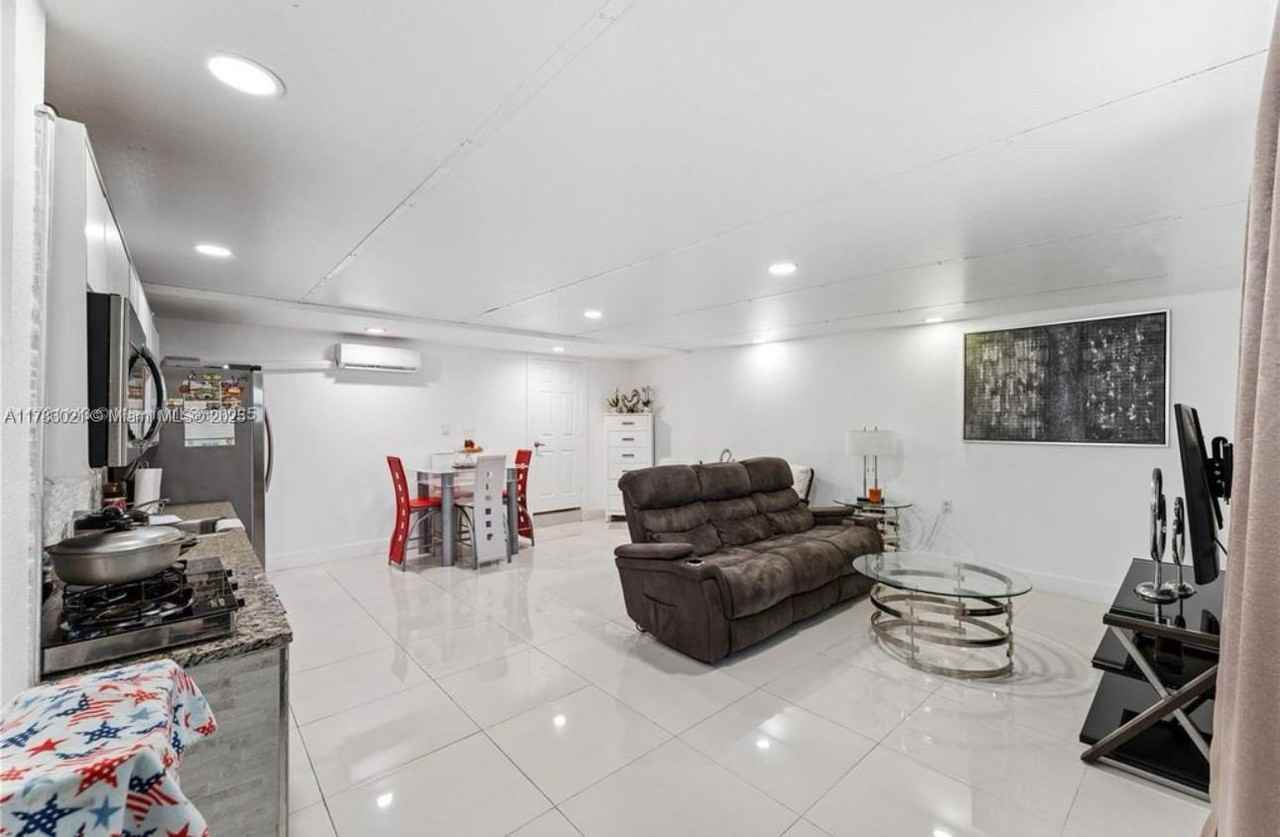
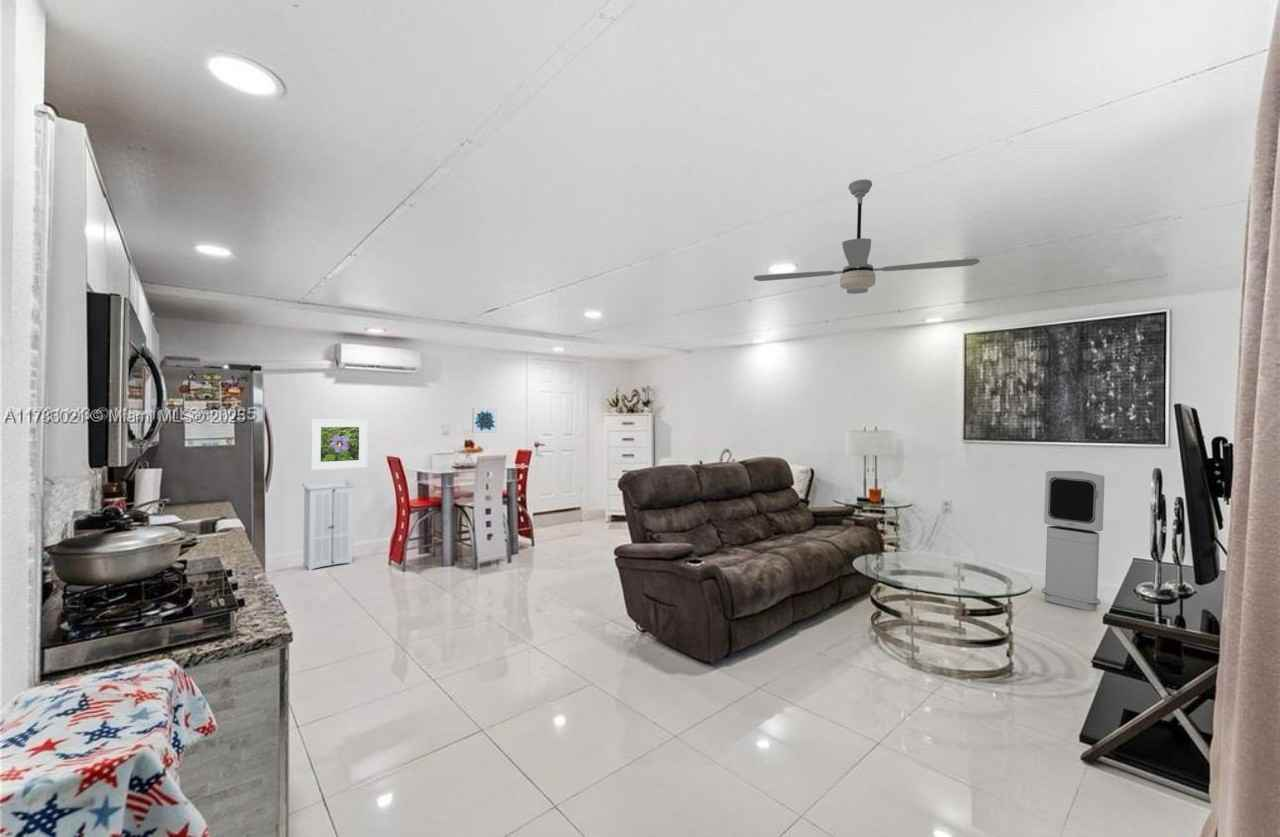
+ wall art (484, 420)
+ ceiling fan (858, 236)
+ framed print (340, 443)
+ air purifier (1074, 537)
+ storage cabinet (328, 524)
